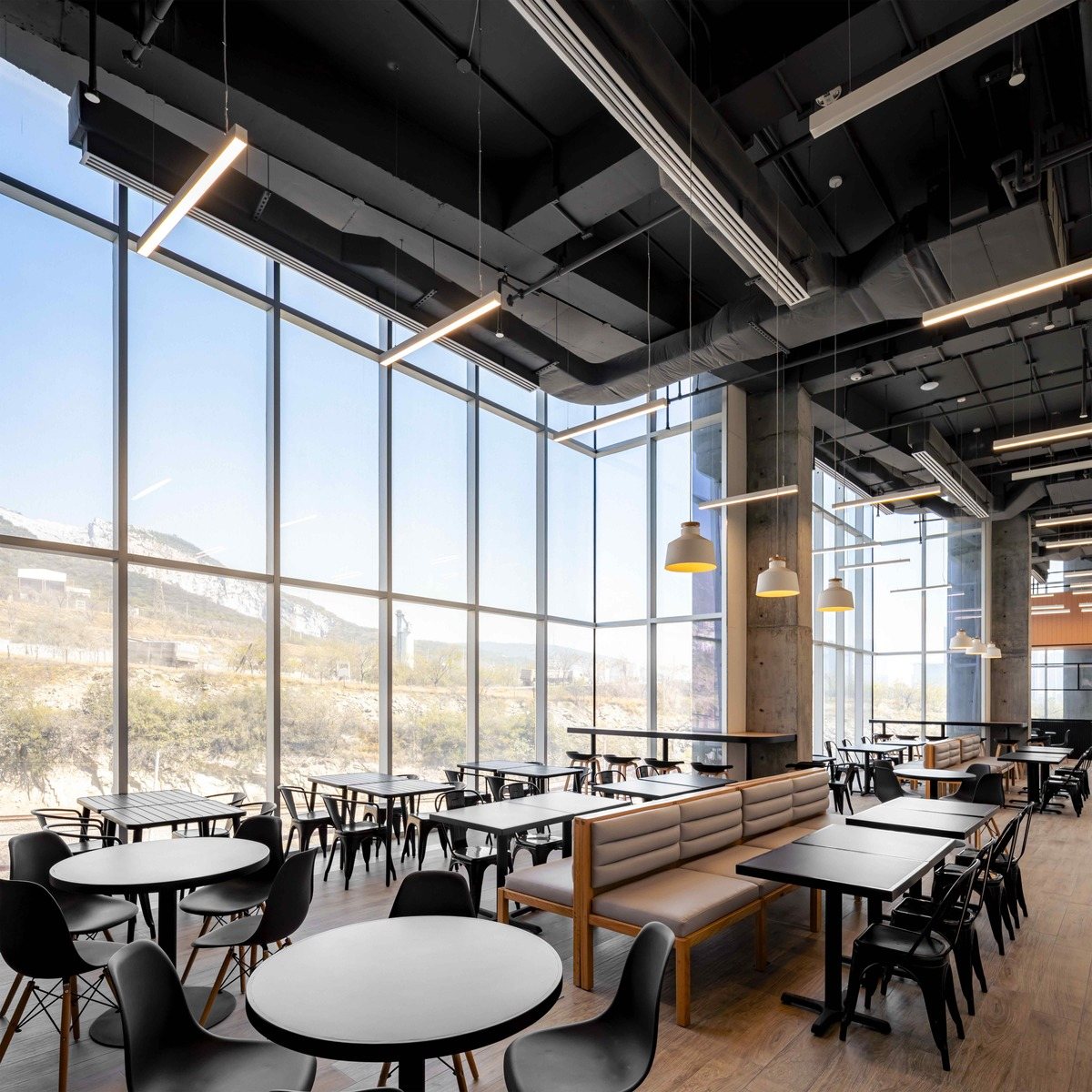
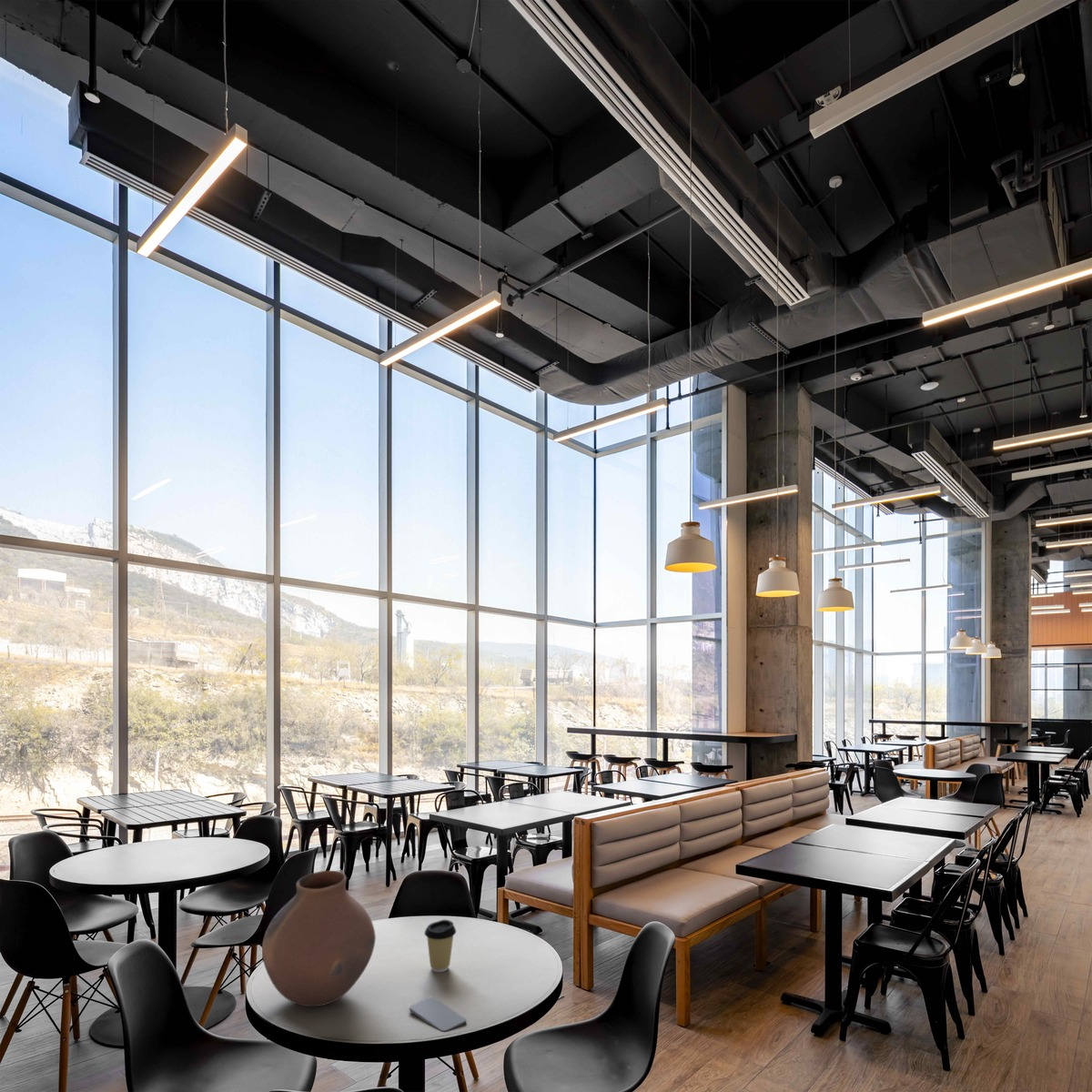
+ vase (319, 937)
+ coffee cup (440, 945)
+ smartphone (437, 1015)
